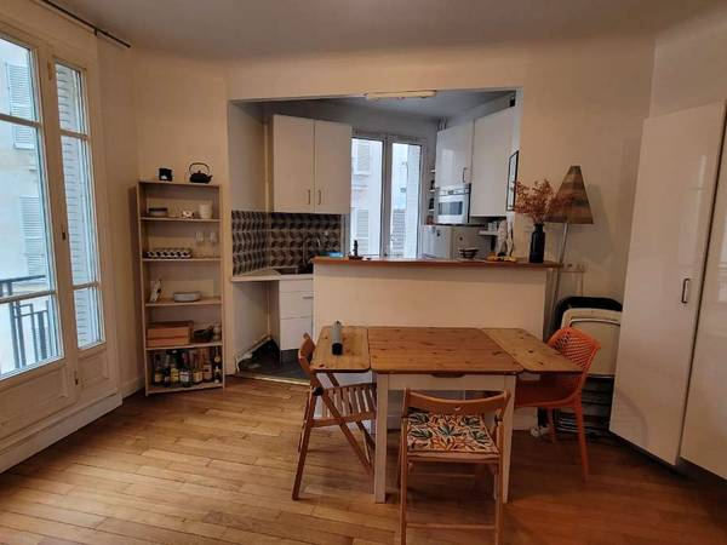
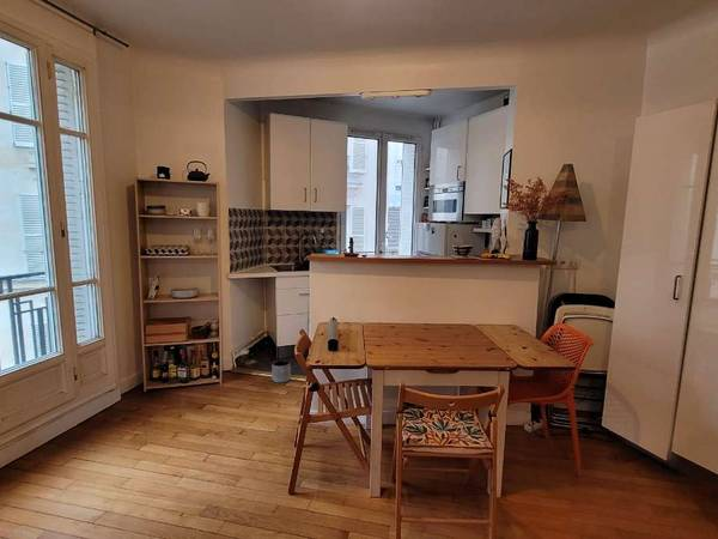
+ planter (280, 370)
